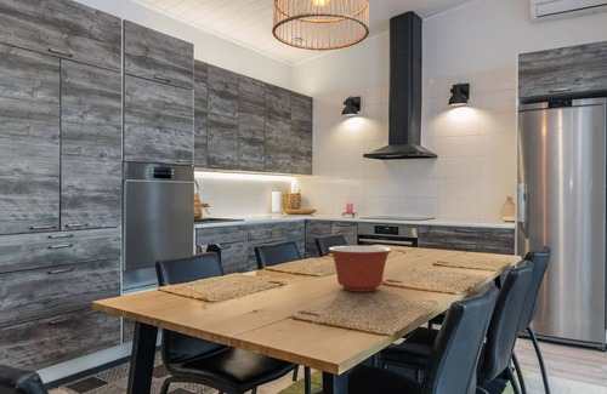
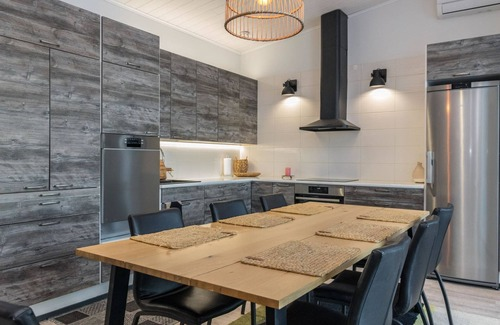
- mixing bowl (359, 268)
